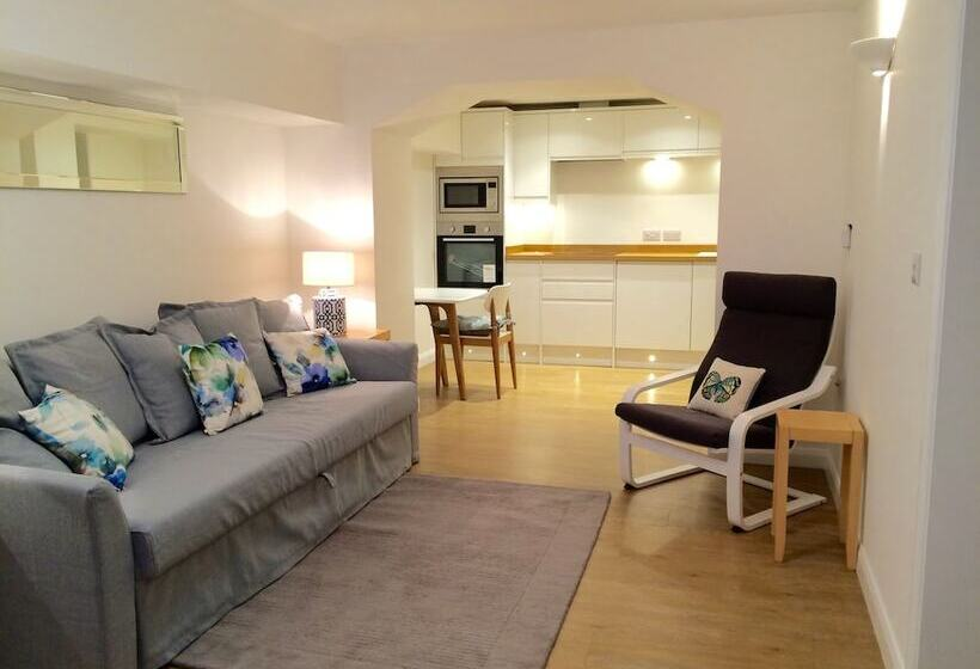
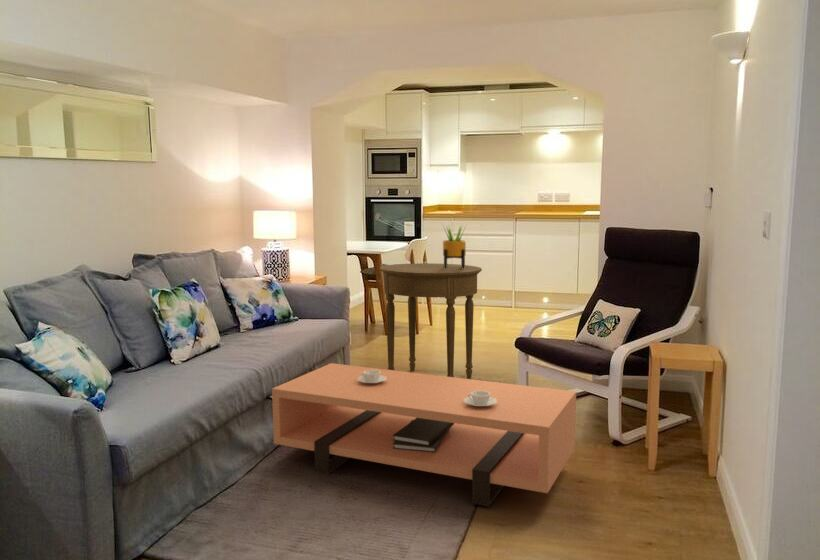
+ side table (415, 324)
+ coffee table (422, 422)
+ potted plant (454, 244)
